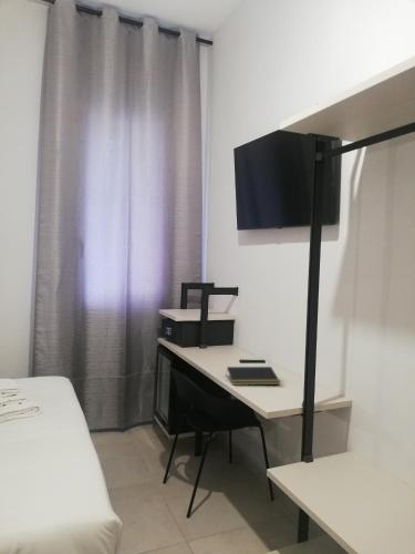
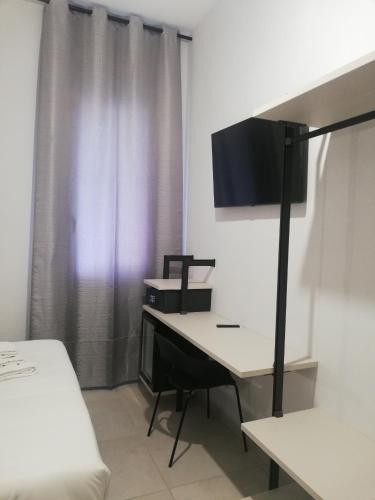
- notepad (252, 375)
